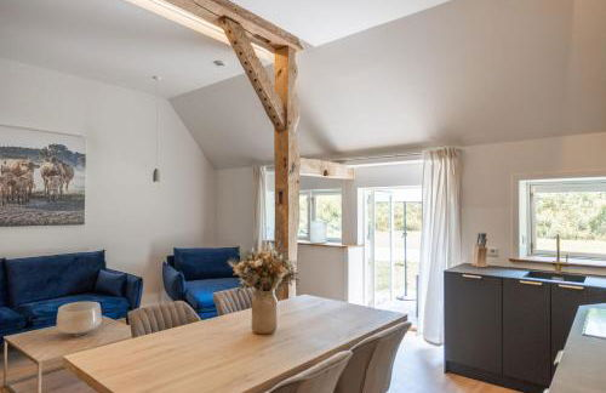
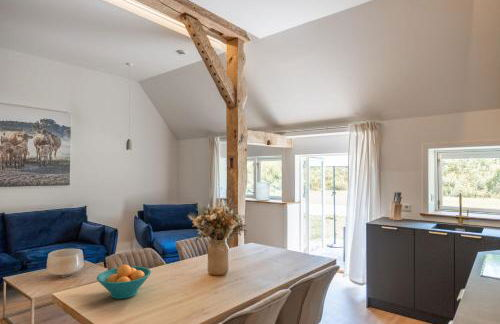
+ fruit bowl (124, 279)
